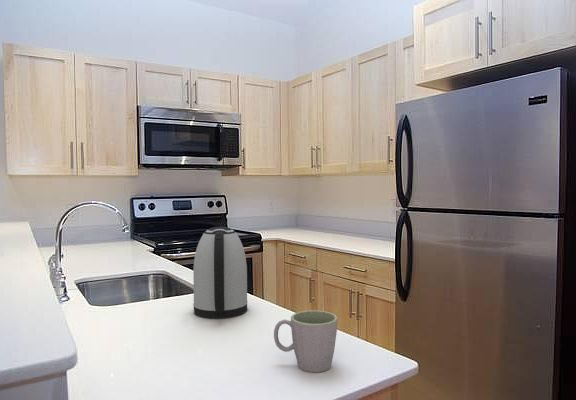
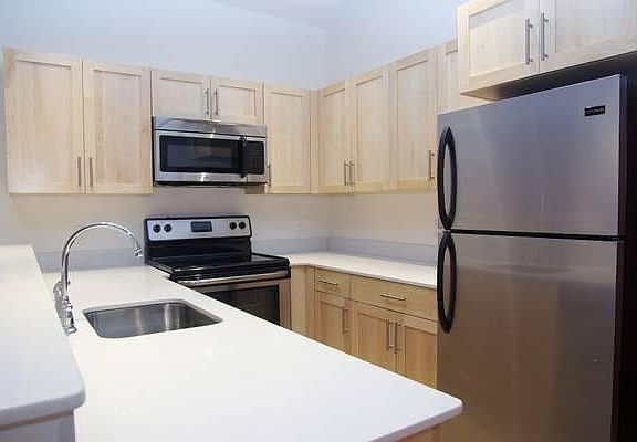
- kettle (220, 270)
- mug (305, 340)
